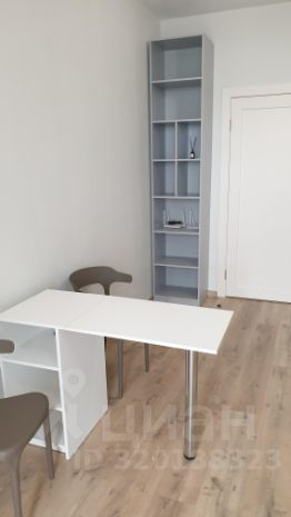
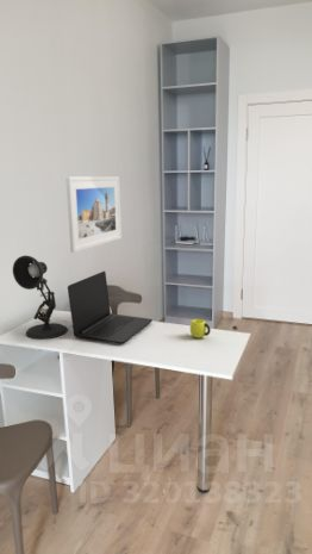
+ cup (200, 329)
+ laptop (108, 304)
+ desk lamp (42, 292)
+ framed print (96, 211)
